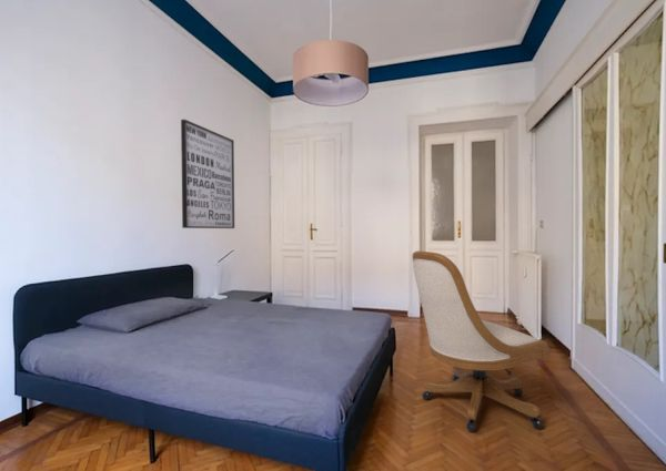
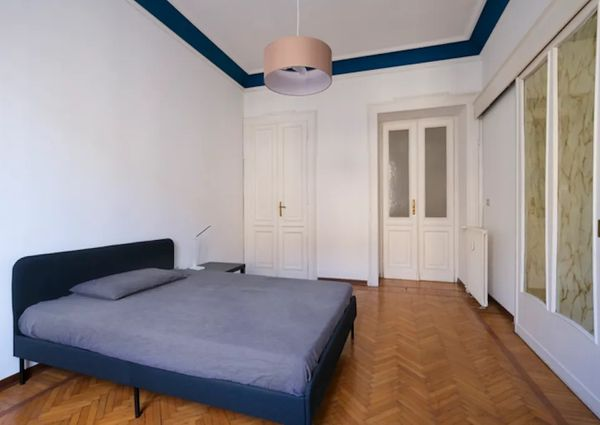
- chair (474, 327)
- wall art (210, 180)
